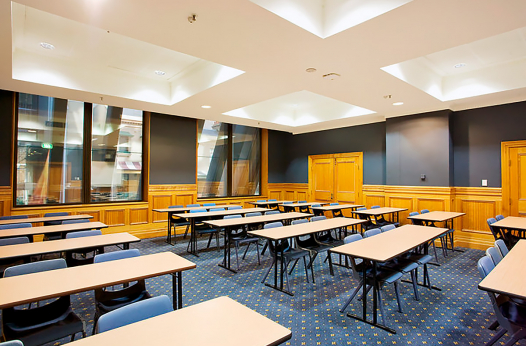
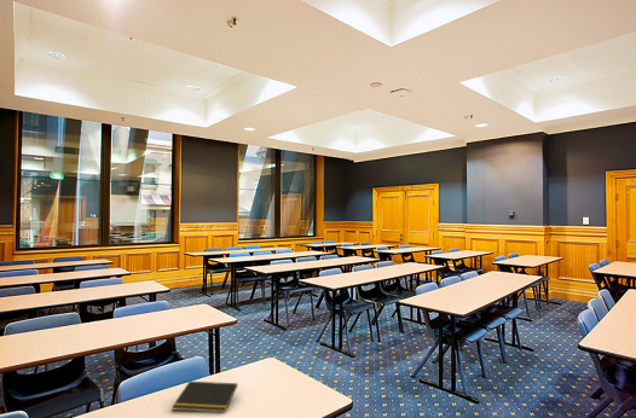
+ notepad (206, 395)
